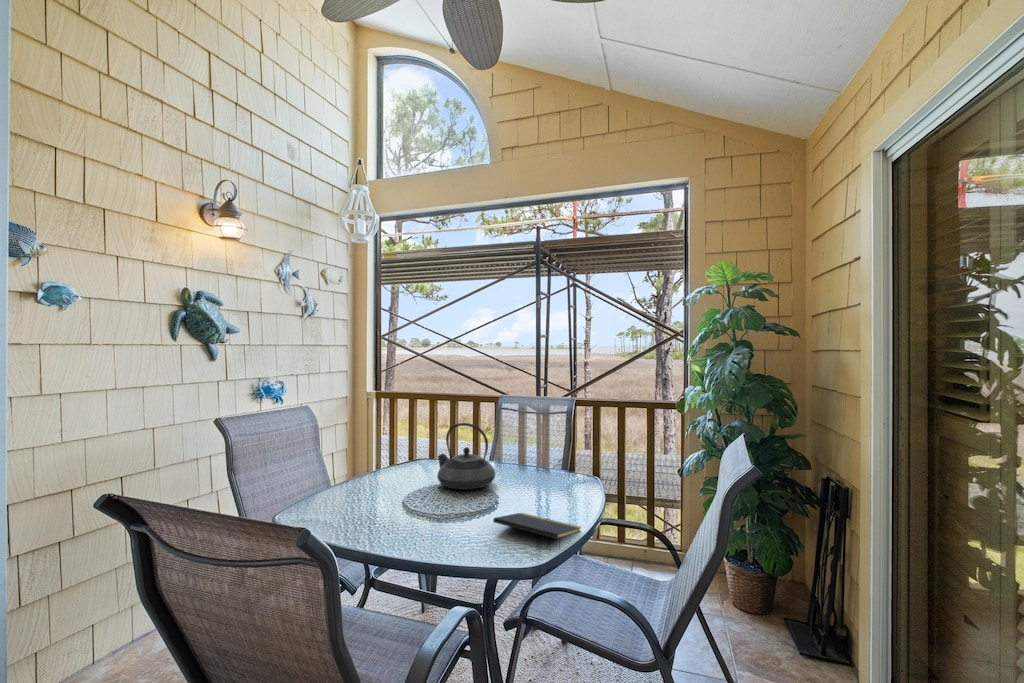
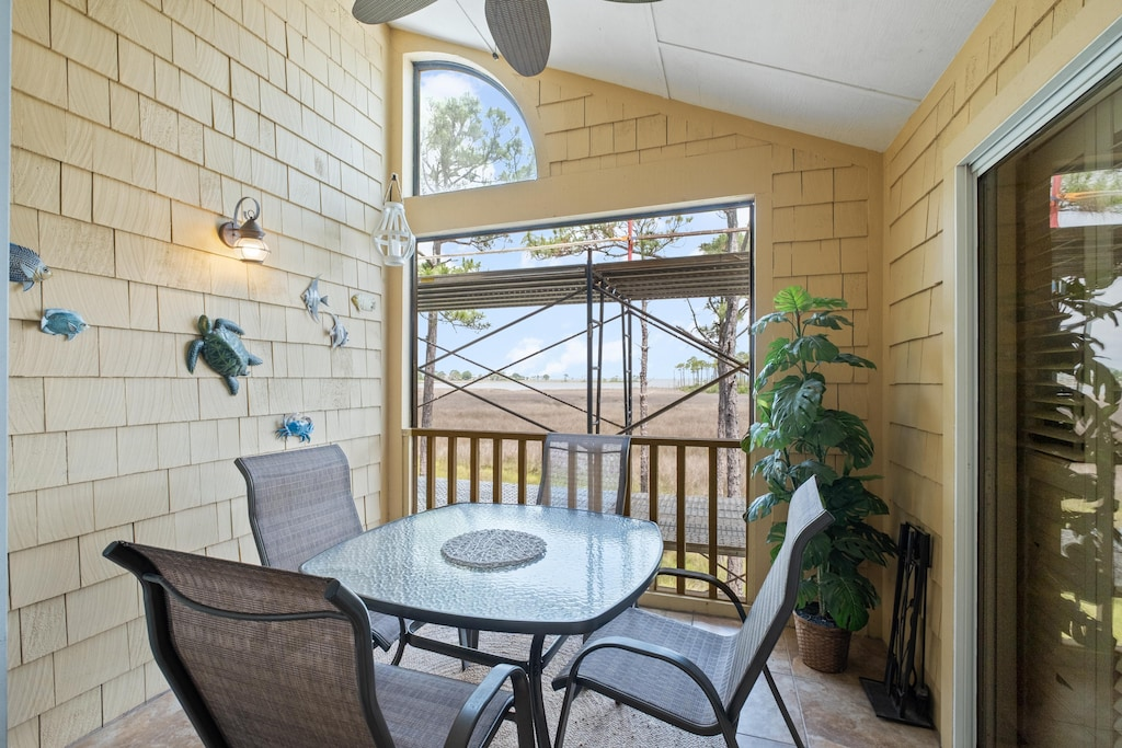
- notepad (537, 524)
- teapot (463, 454)
